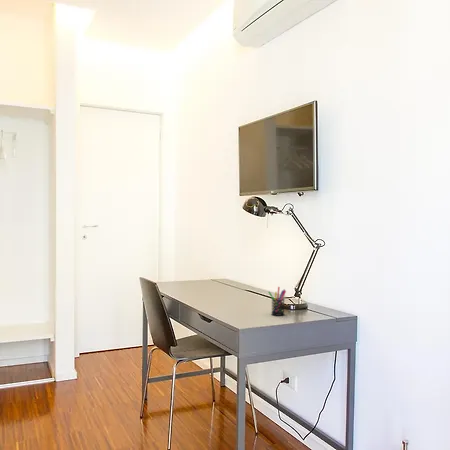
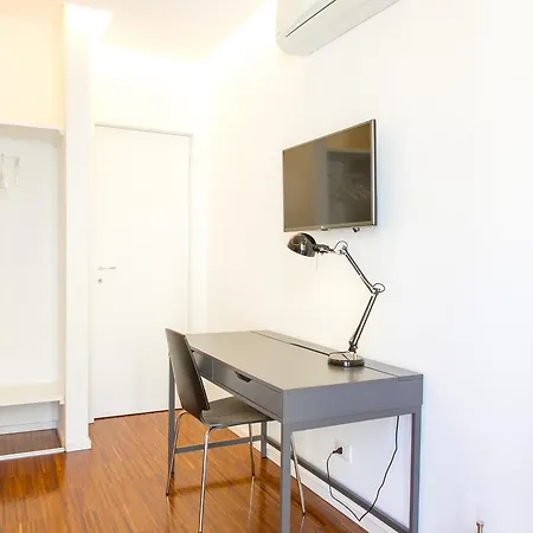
- pen holder (276, 300)
